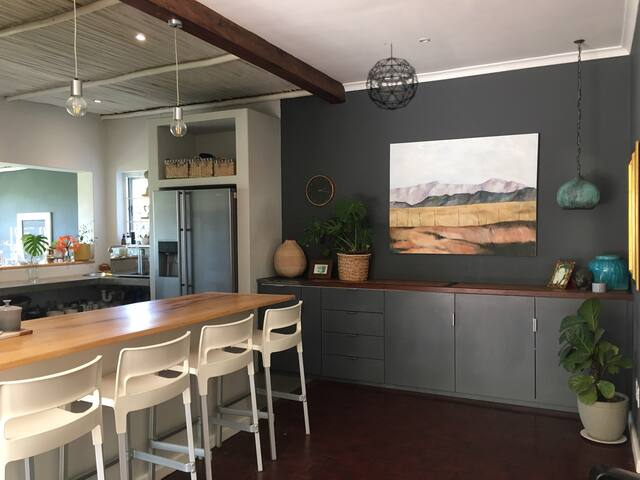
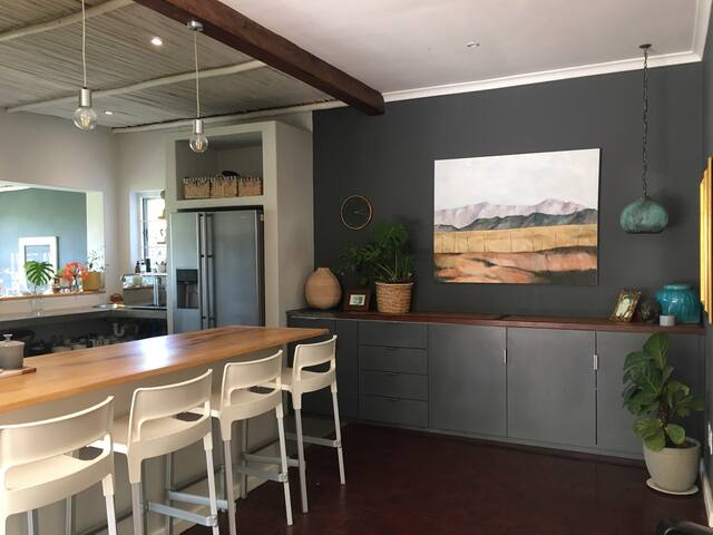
- pendant light (391, 77)
